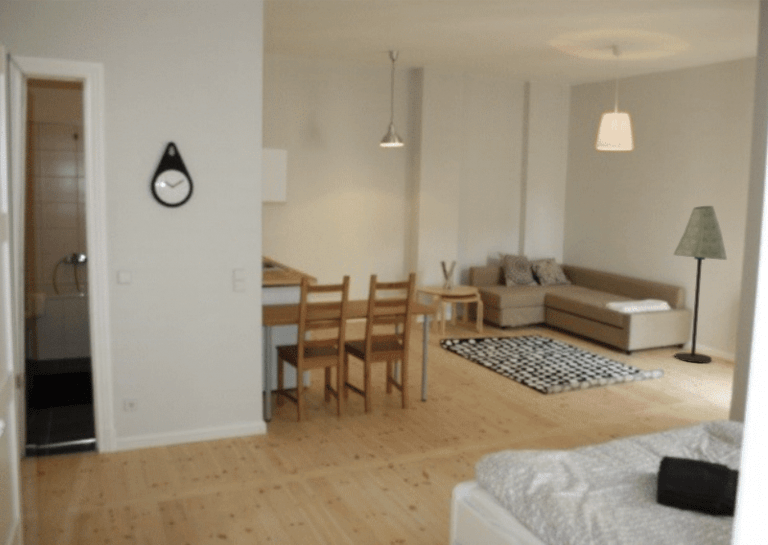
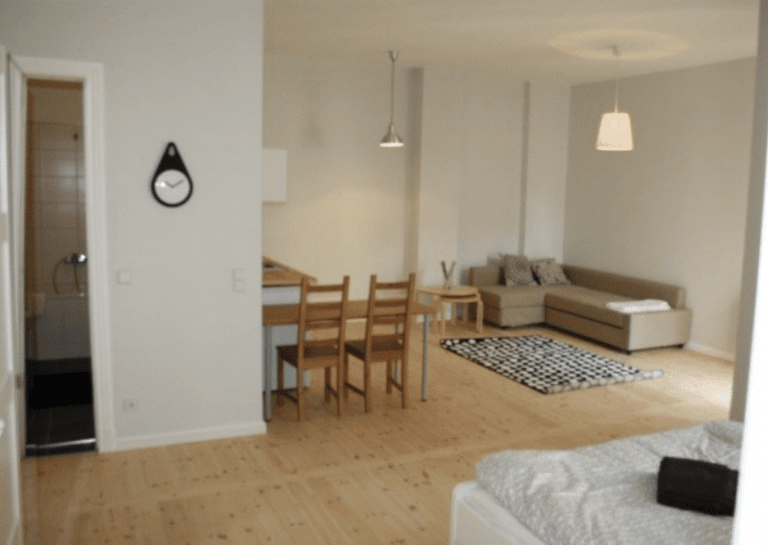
- floor lamp (698, 283)
